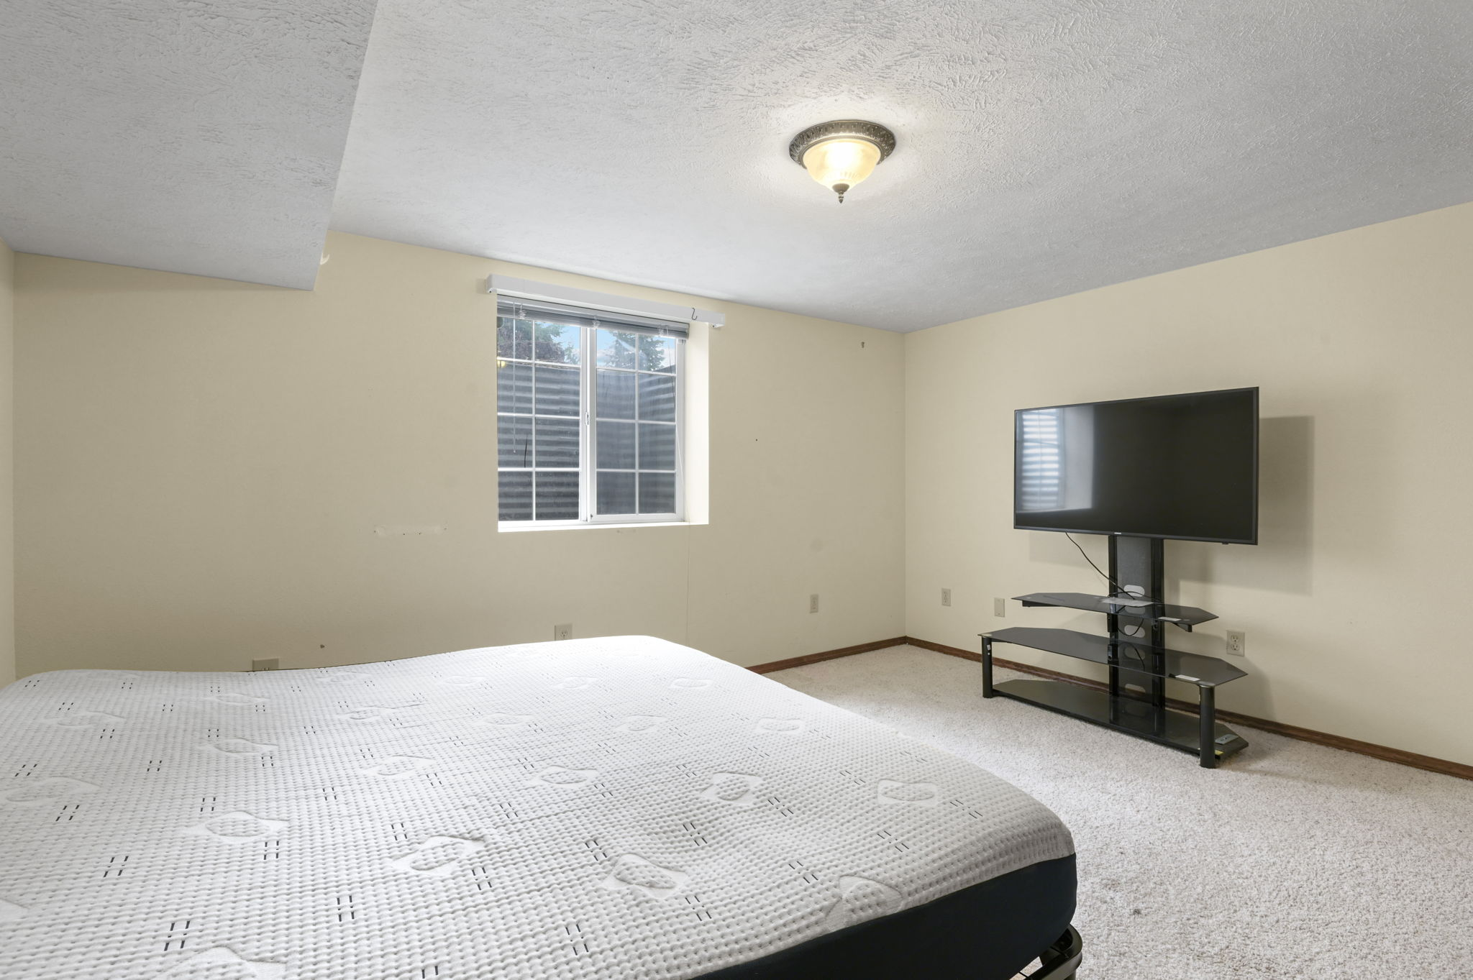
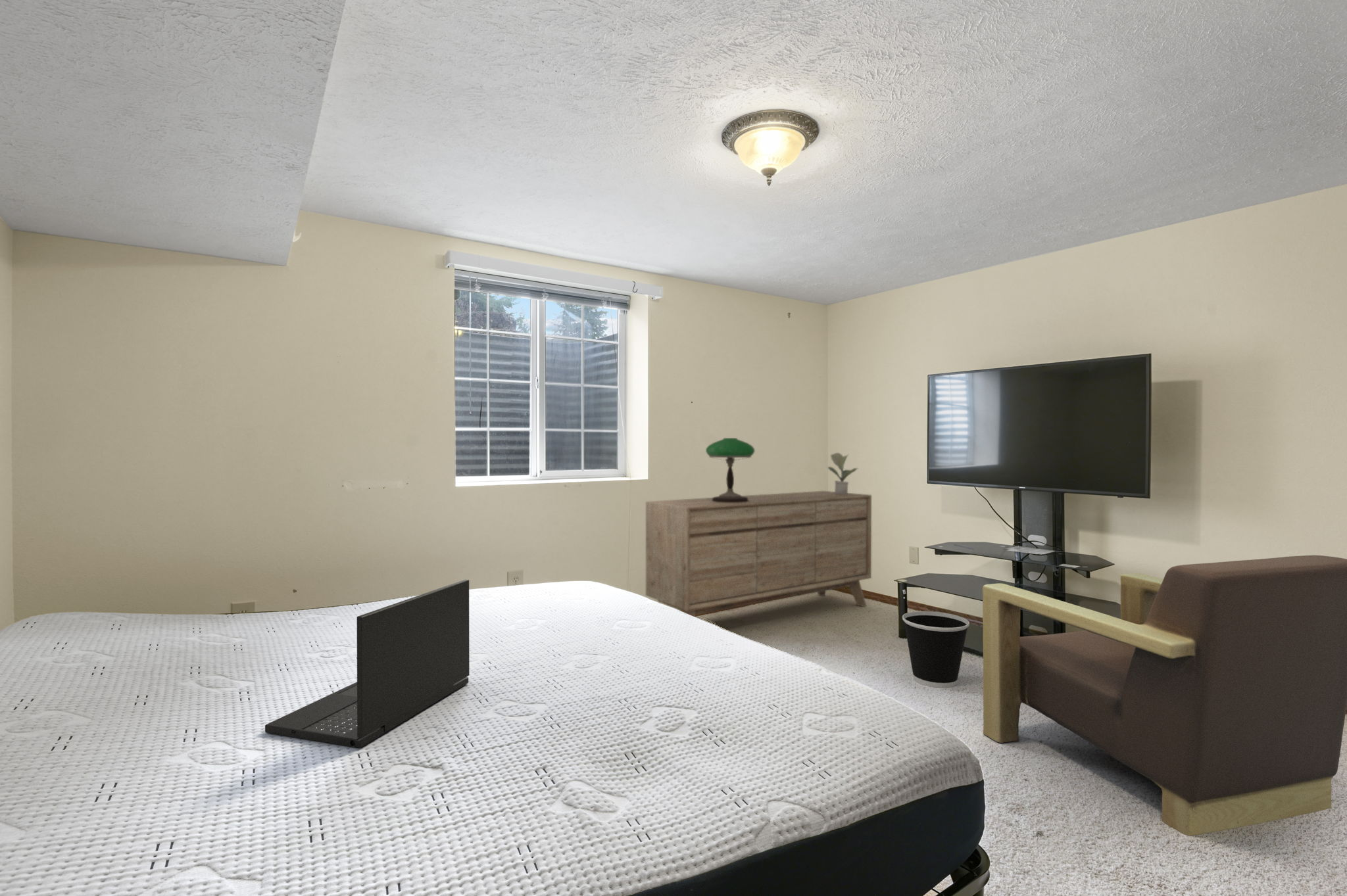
+ table lamp (730, 469)
+ sideboard (765, 557)
+ wastebasket (935, 649)
+ potted plant (844, 473)
+ laptop (376, 649)
+ armchair (1158, 656)
